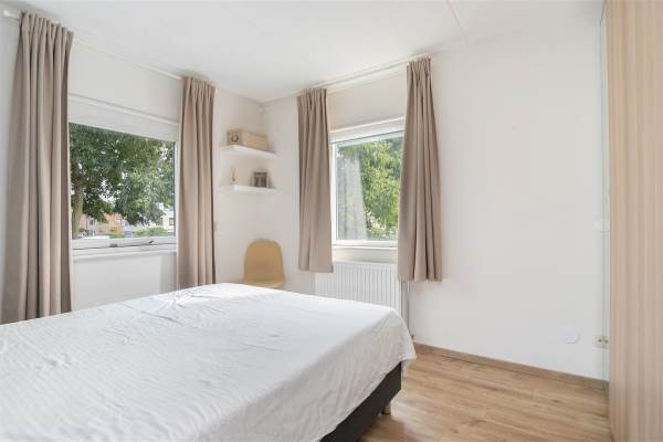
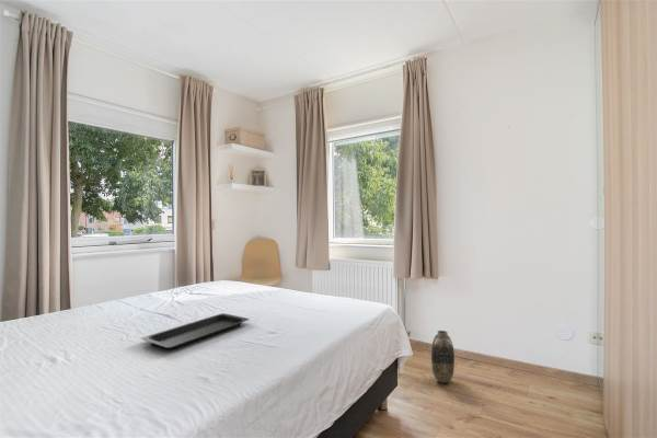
+ vase (442, 356)
+ serving tray (199, 330)
